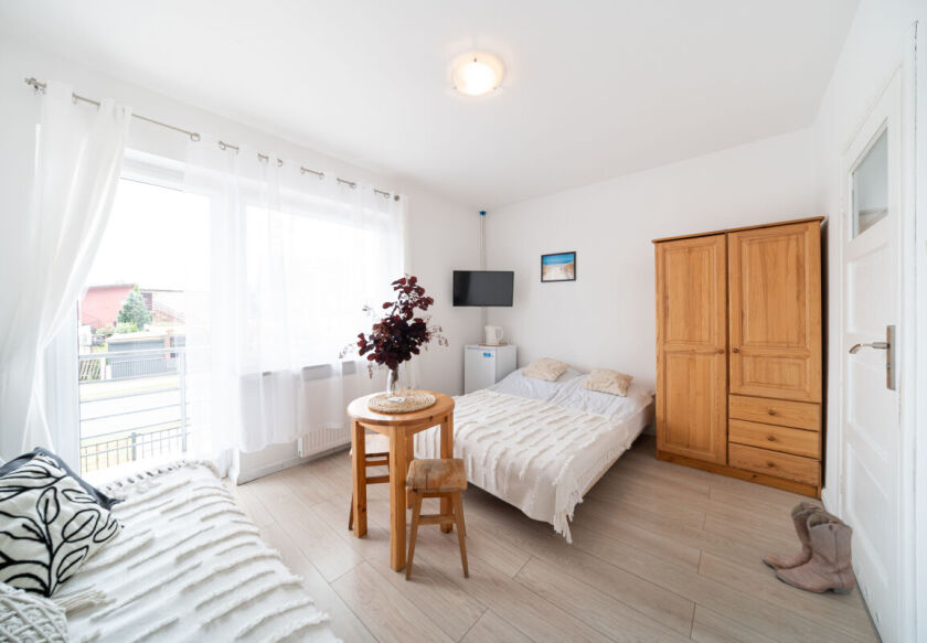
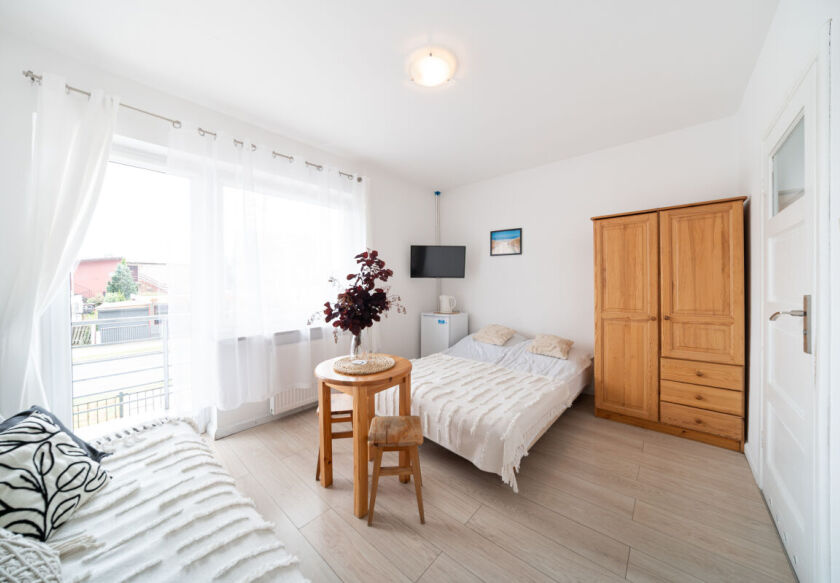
- boots (806, 542)
